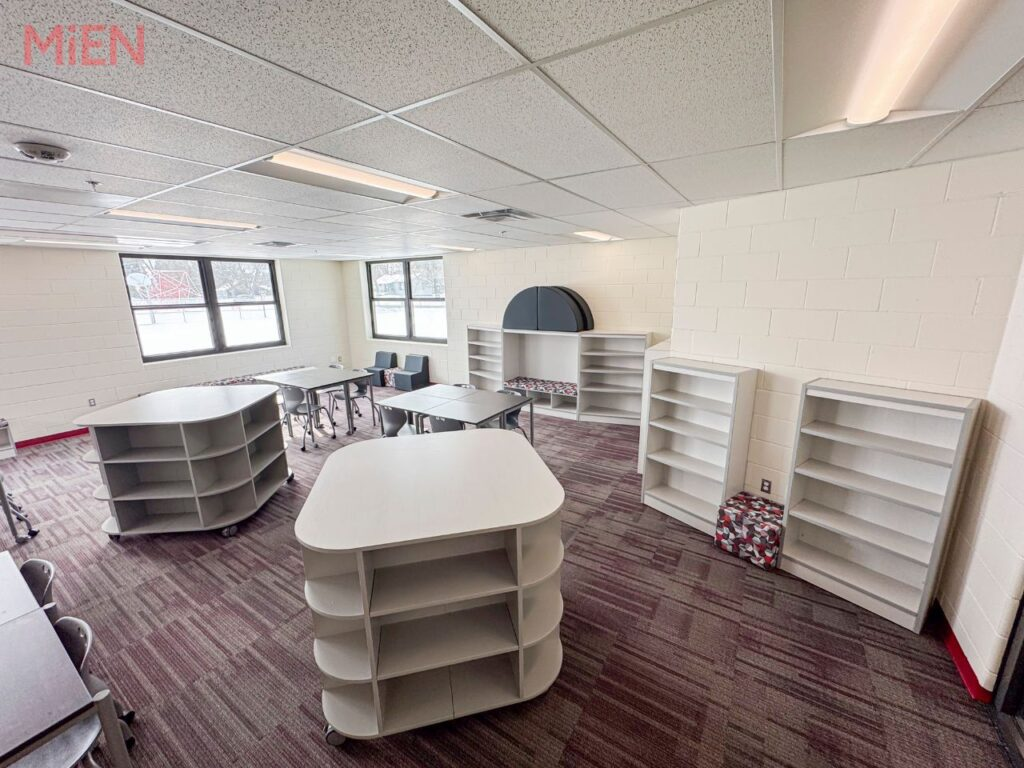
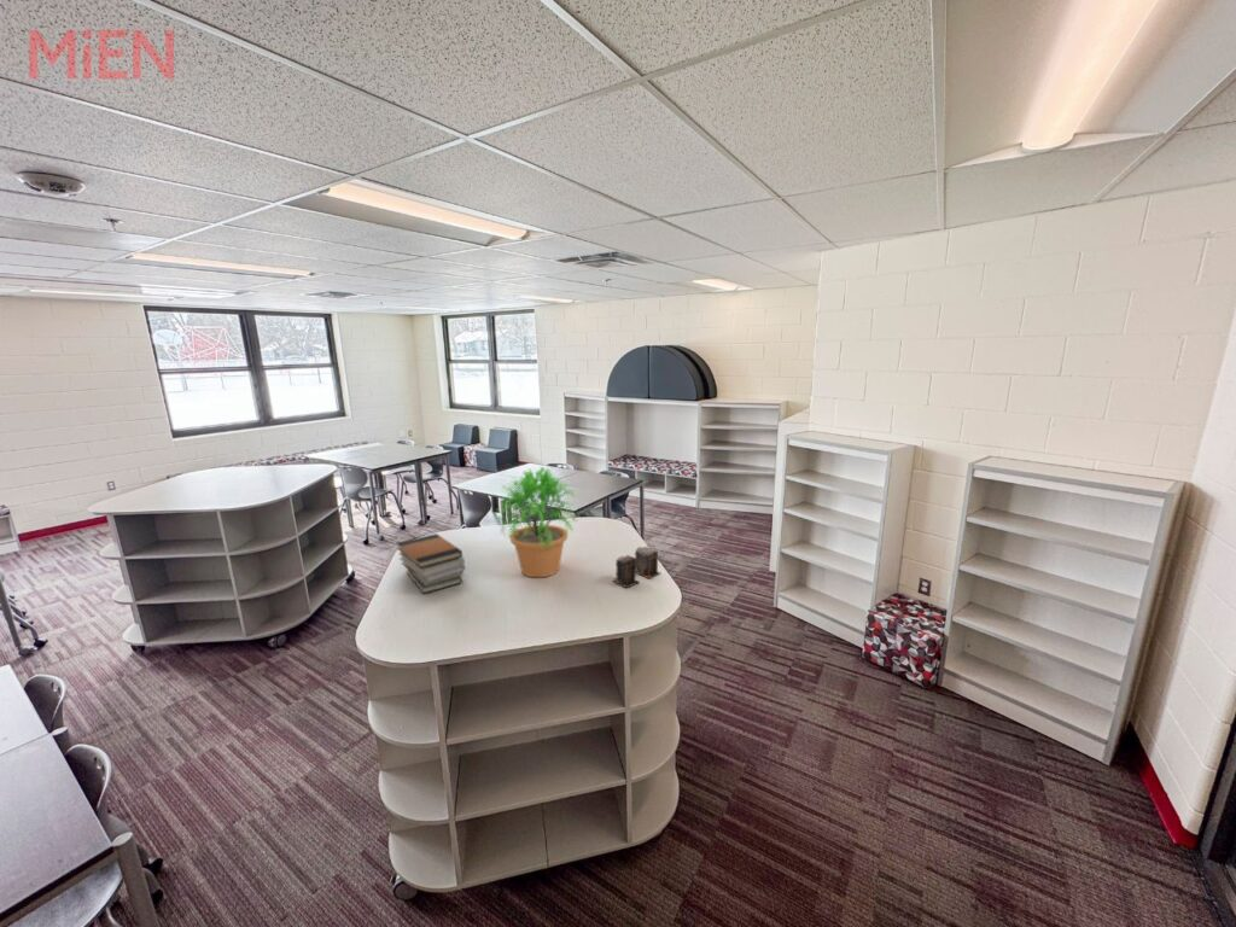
+ bookend (635, 565)
+ potted plant (536, 519)
+ book stack (431, 561)
